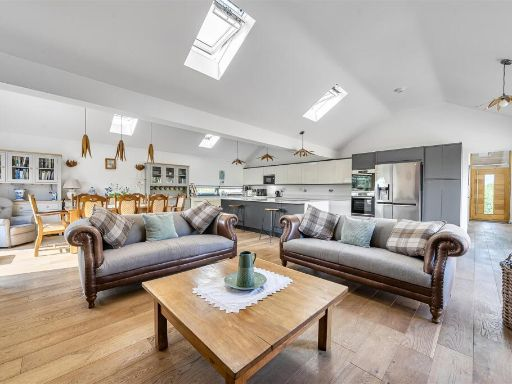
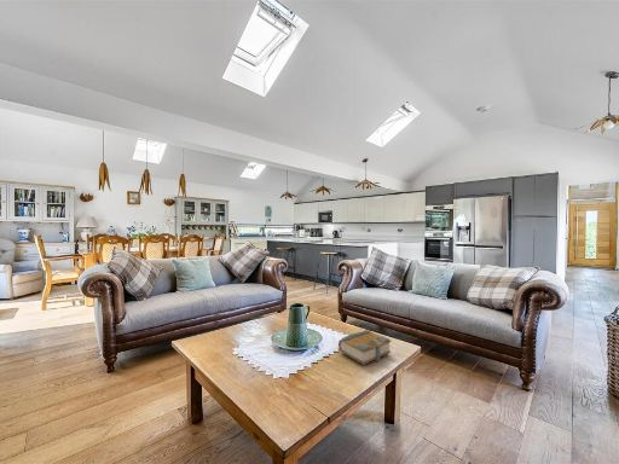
+ book (364, 344)
